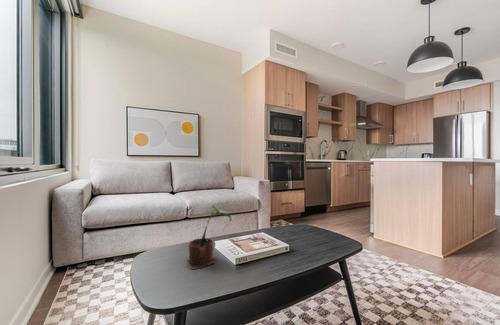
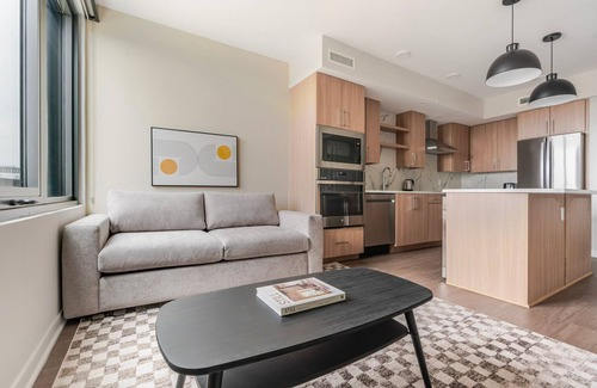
- potted plant (205, 231)
